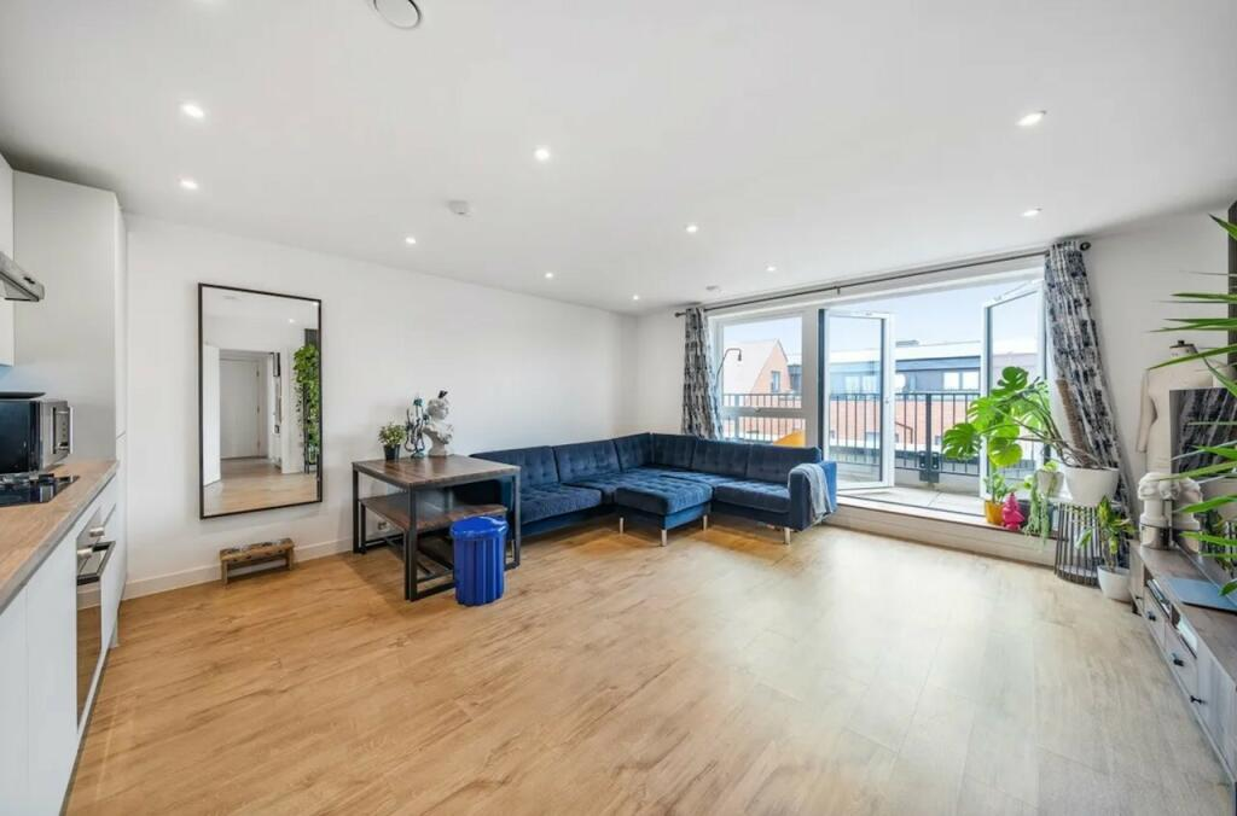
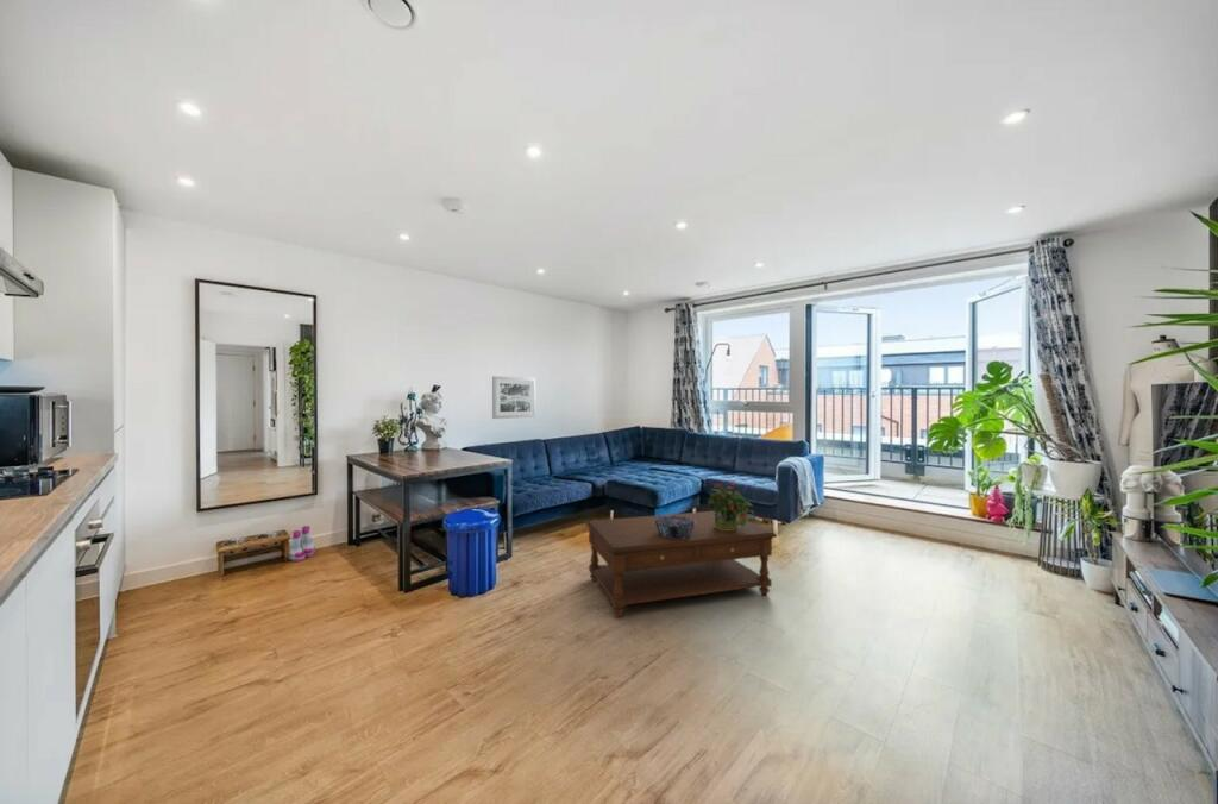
+ wall art (514, 397)
+ decorative bowl (674, 527)
+ boots (301, 541)
+ coffee table (676, 557)
+ potted plant (730, 504)
